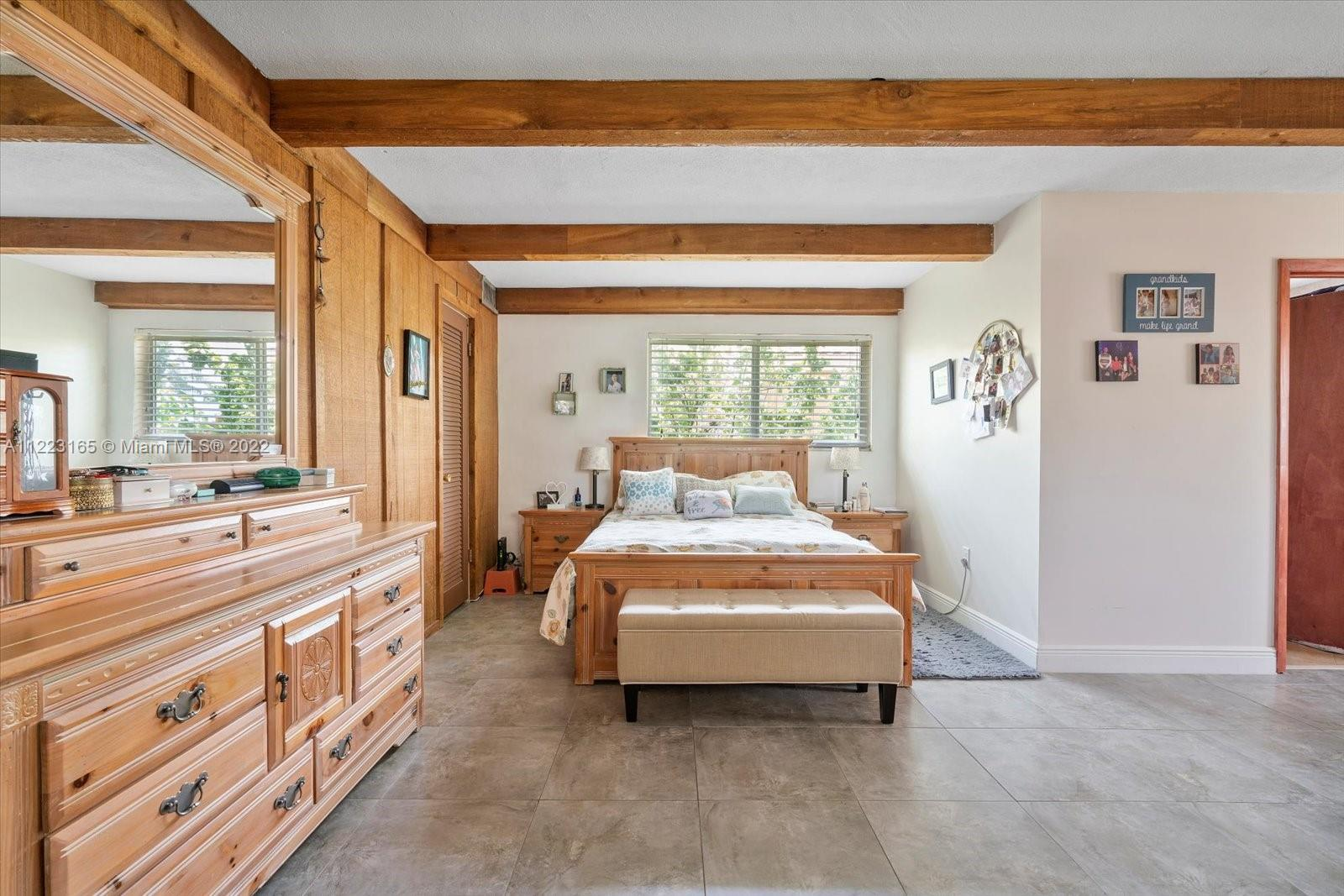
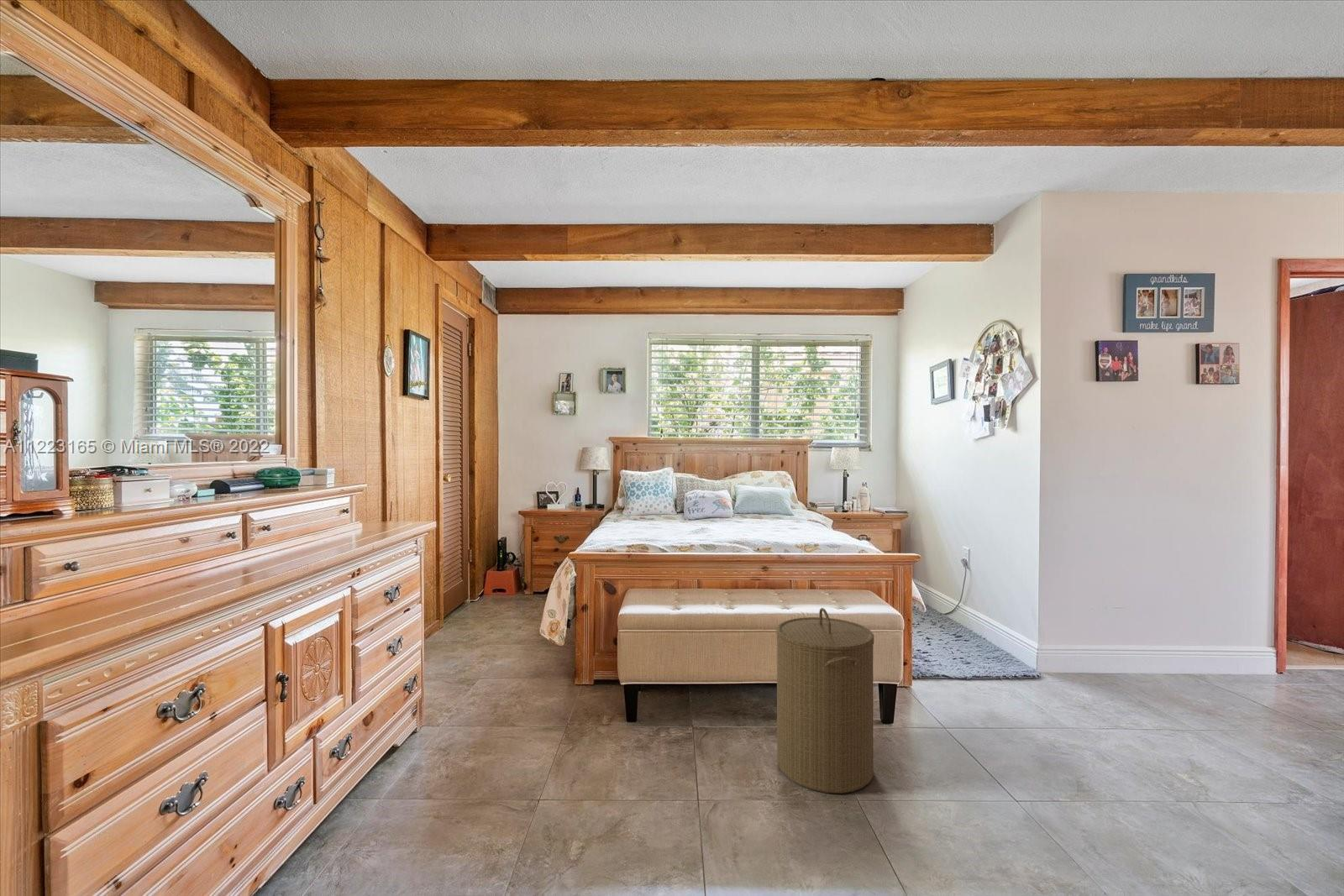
+ laundry hamper (824, 688)
